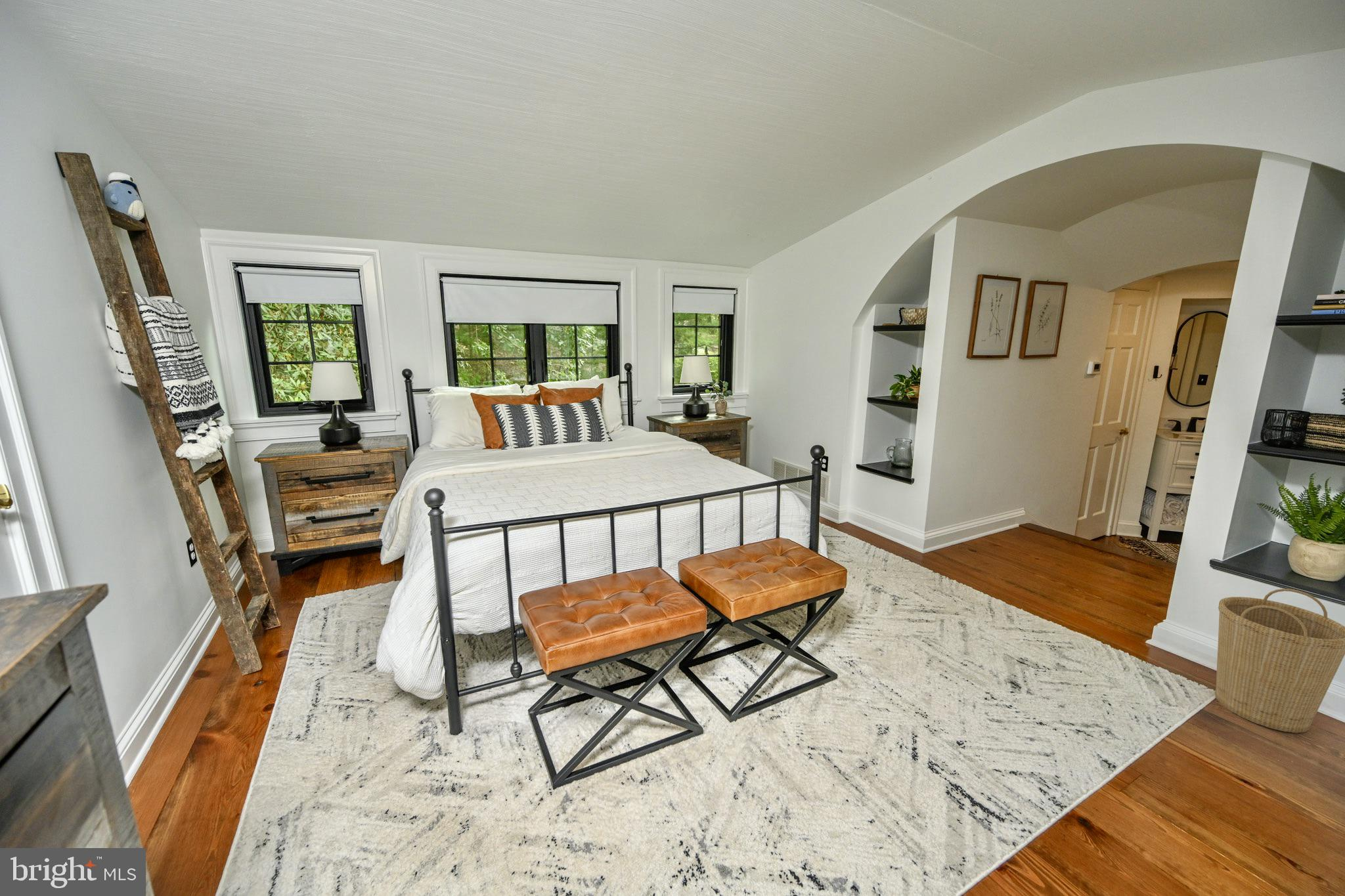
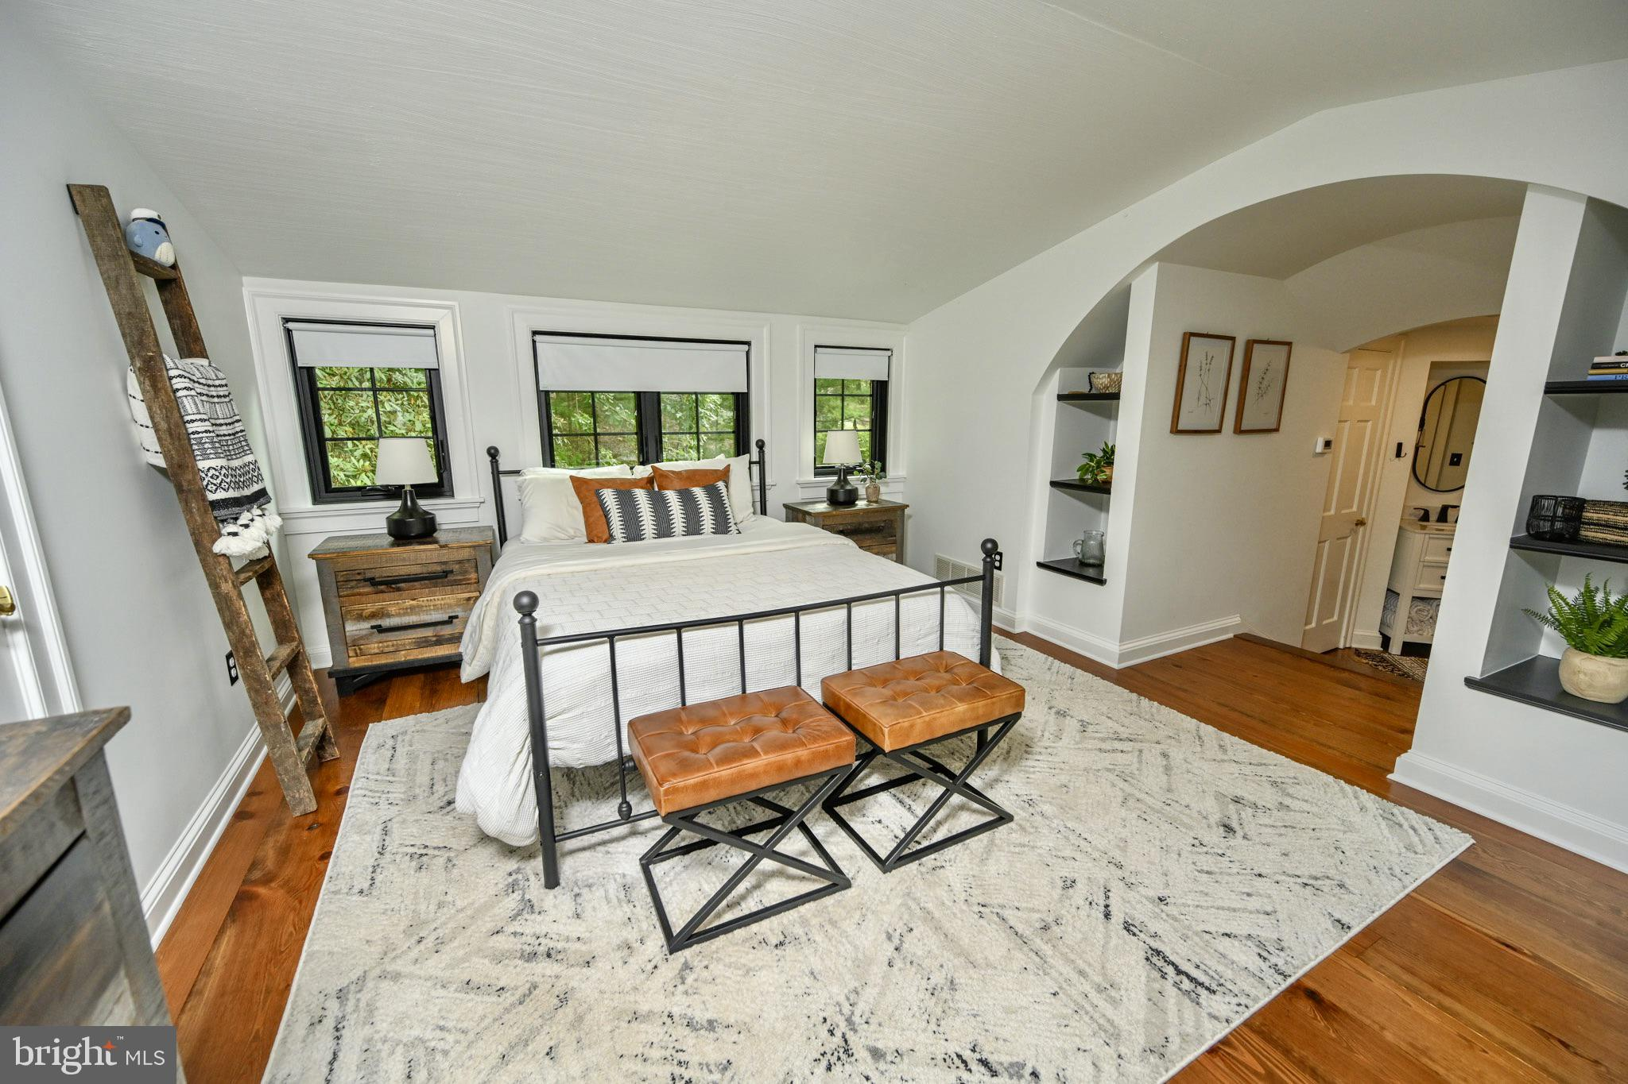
- basket (1273, 655)
